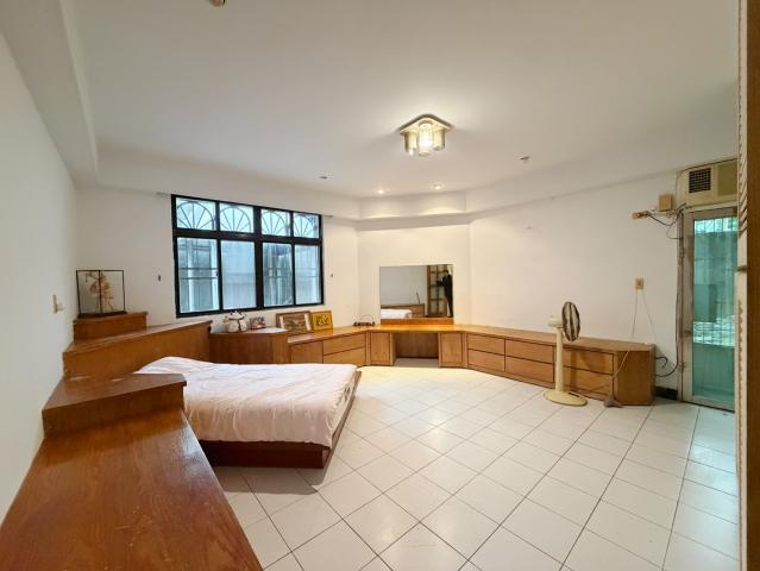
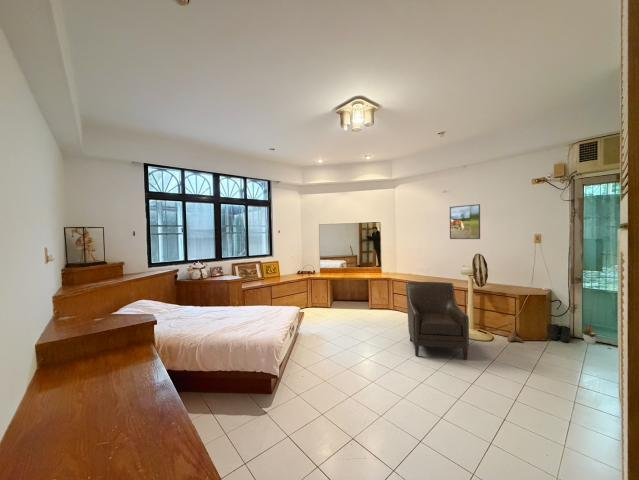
+ boots (558, 332)
+ decorative plant (588, 333)
+ chair (434, 316)
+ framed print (464, 222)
